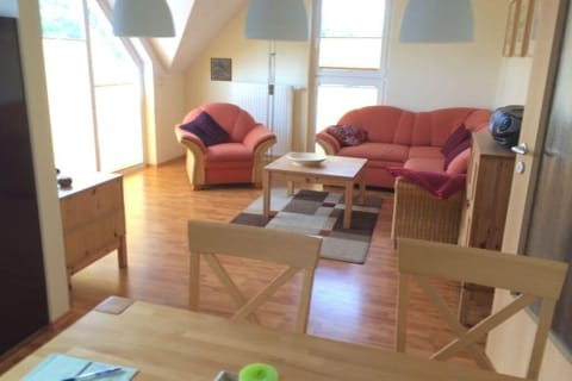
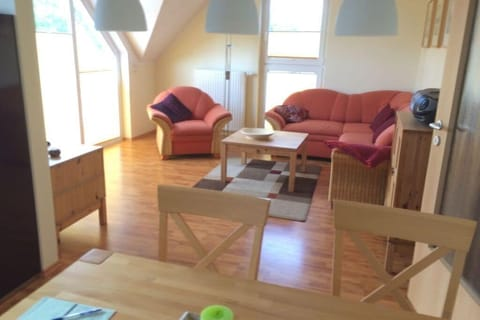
- wall art (220, 69)
